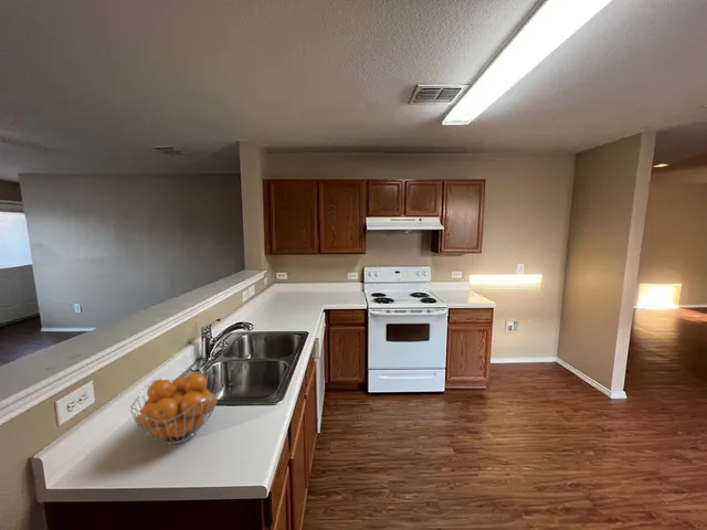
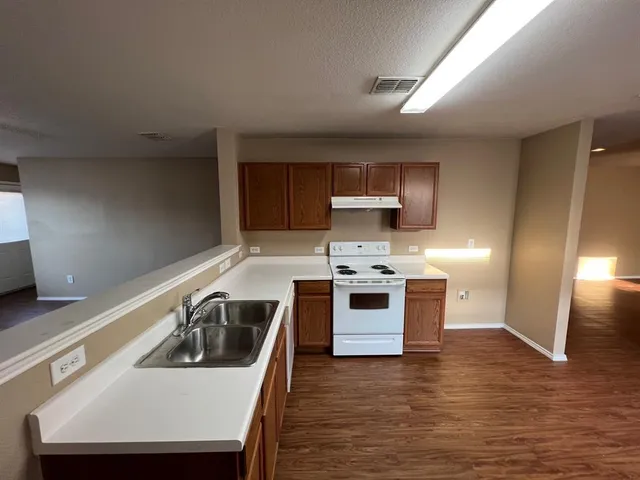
- fruit basket (178, 406)
